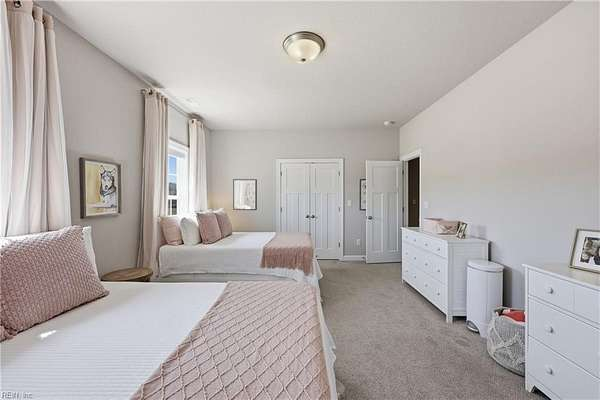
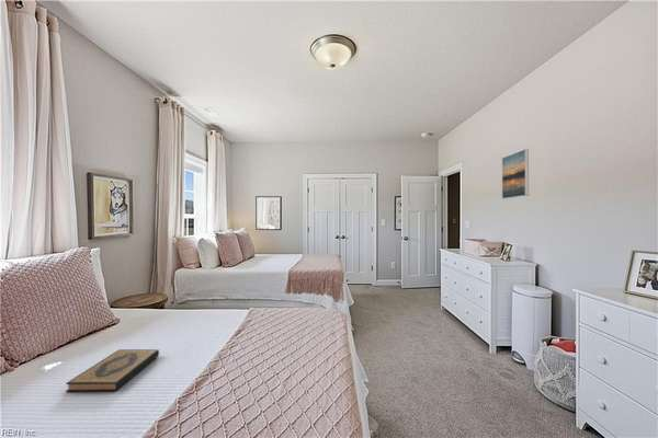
+ hardback book (117, 368)
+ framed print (514, 175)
